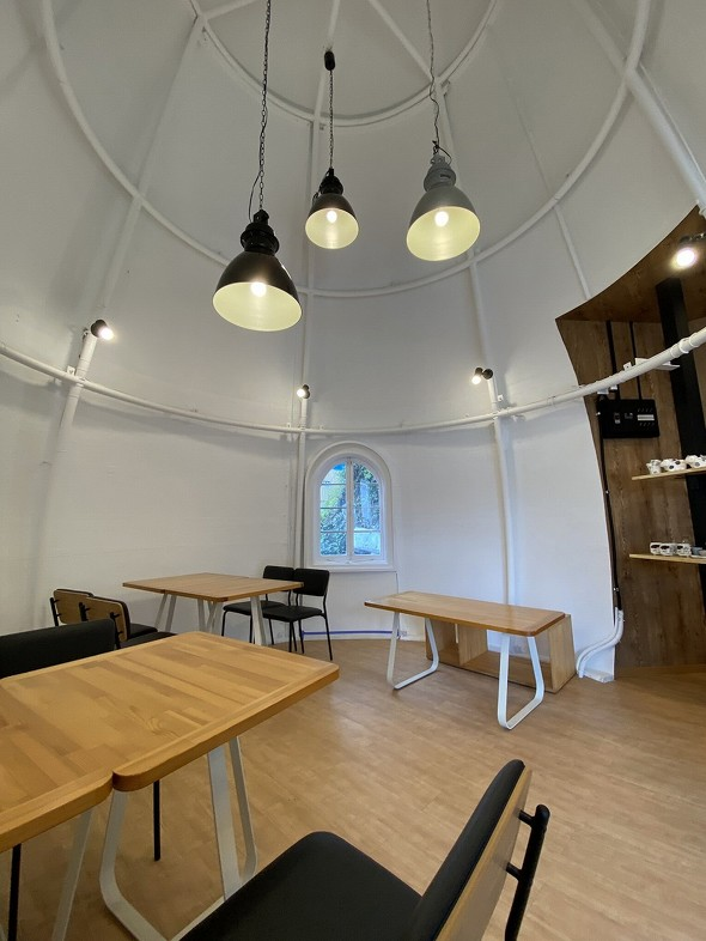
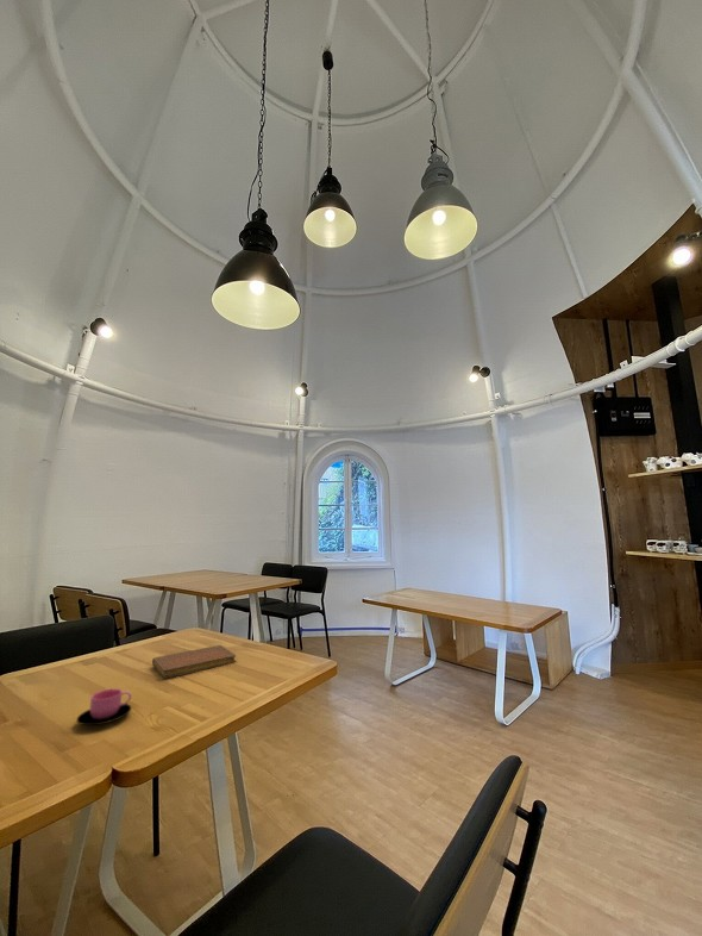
+ cup (105, 706)
+ notebook (194, 660)
